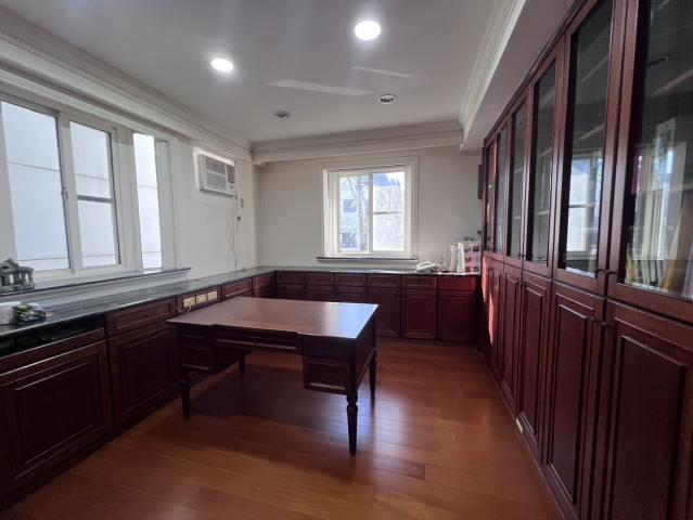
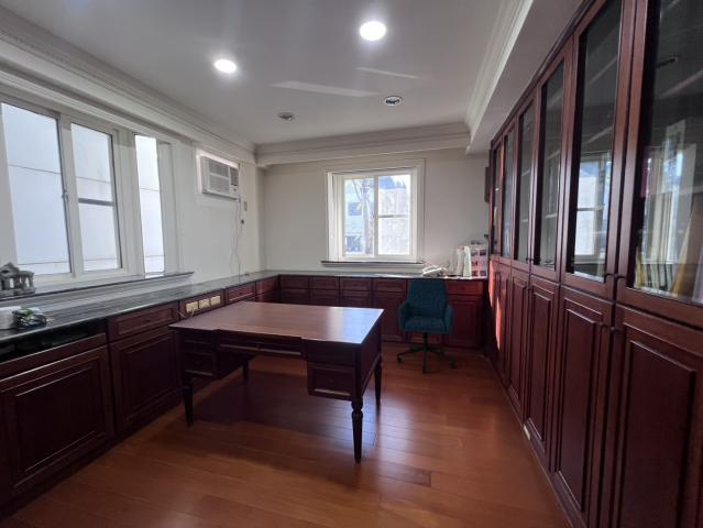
+ office chair (426, 321)
